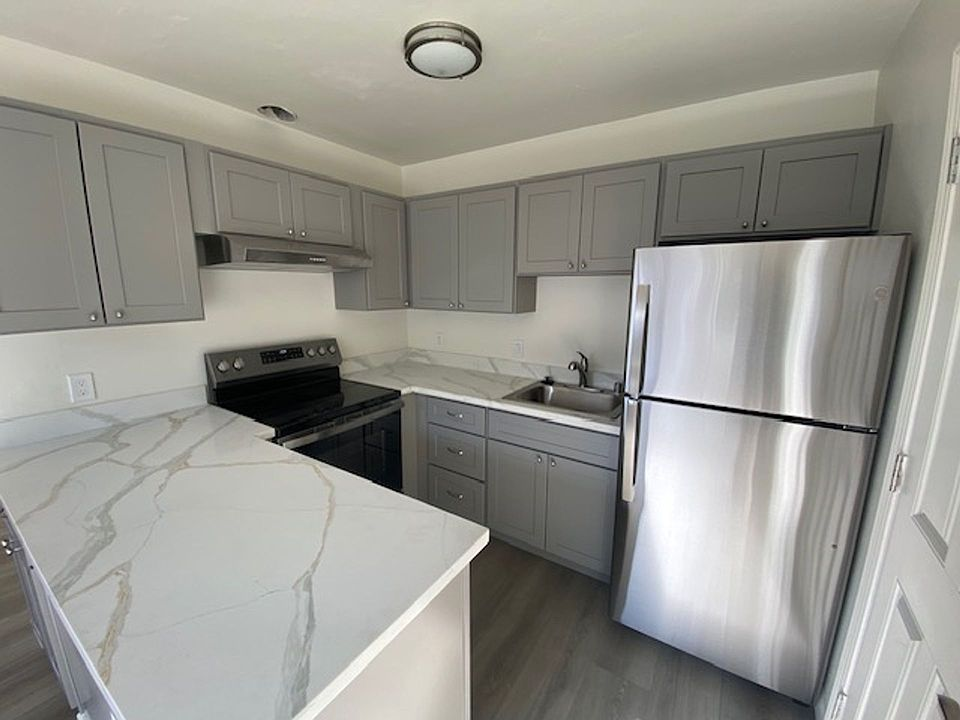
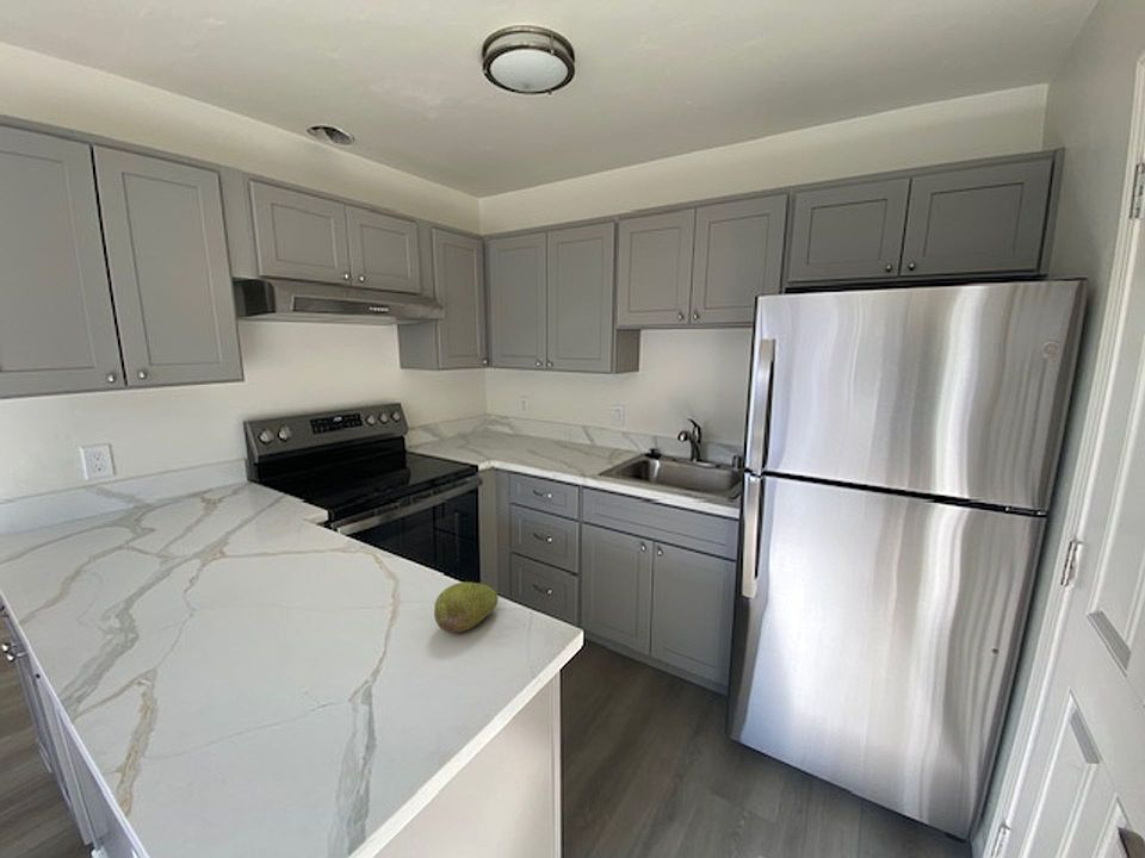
+ fruit (466, 603)
